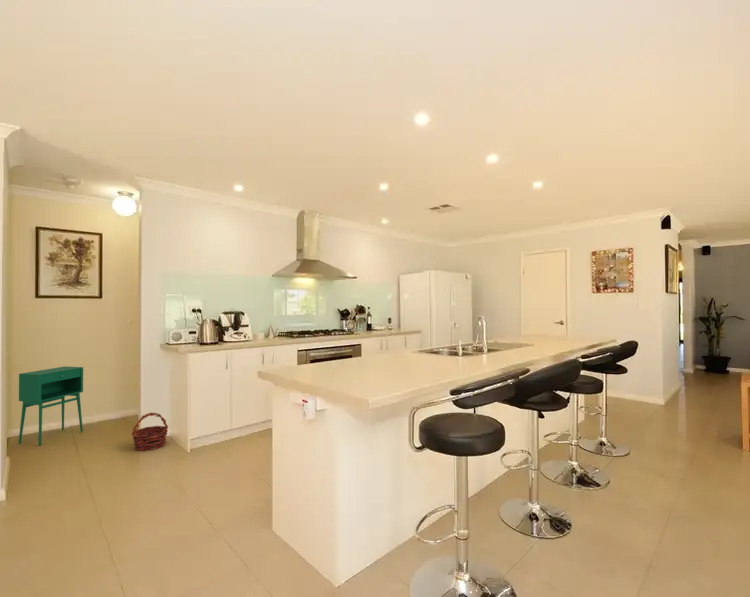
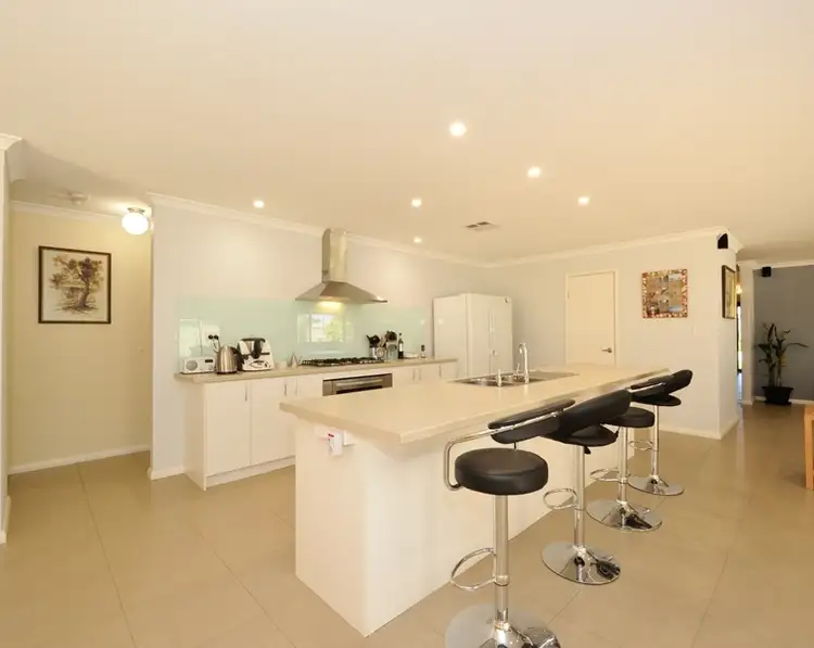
- basket (150, 429)
- storage cabinet (52, 403)
